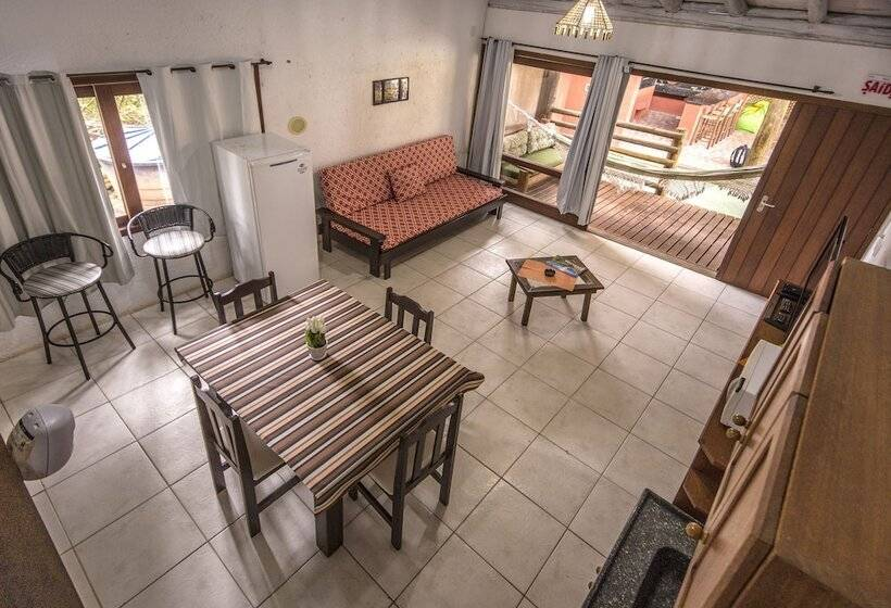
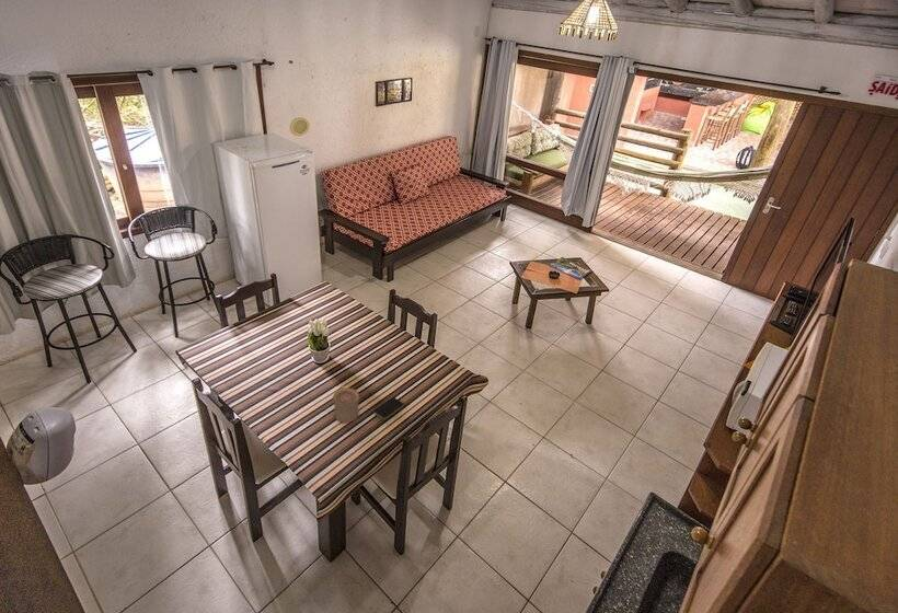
+ smartphone (389, 408)
+ cup (346, 405)
